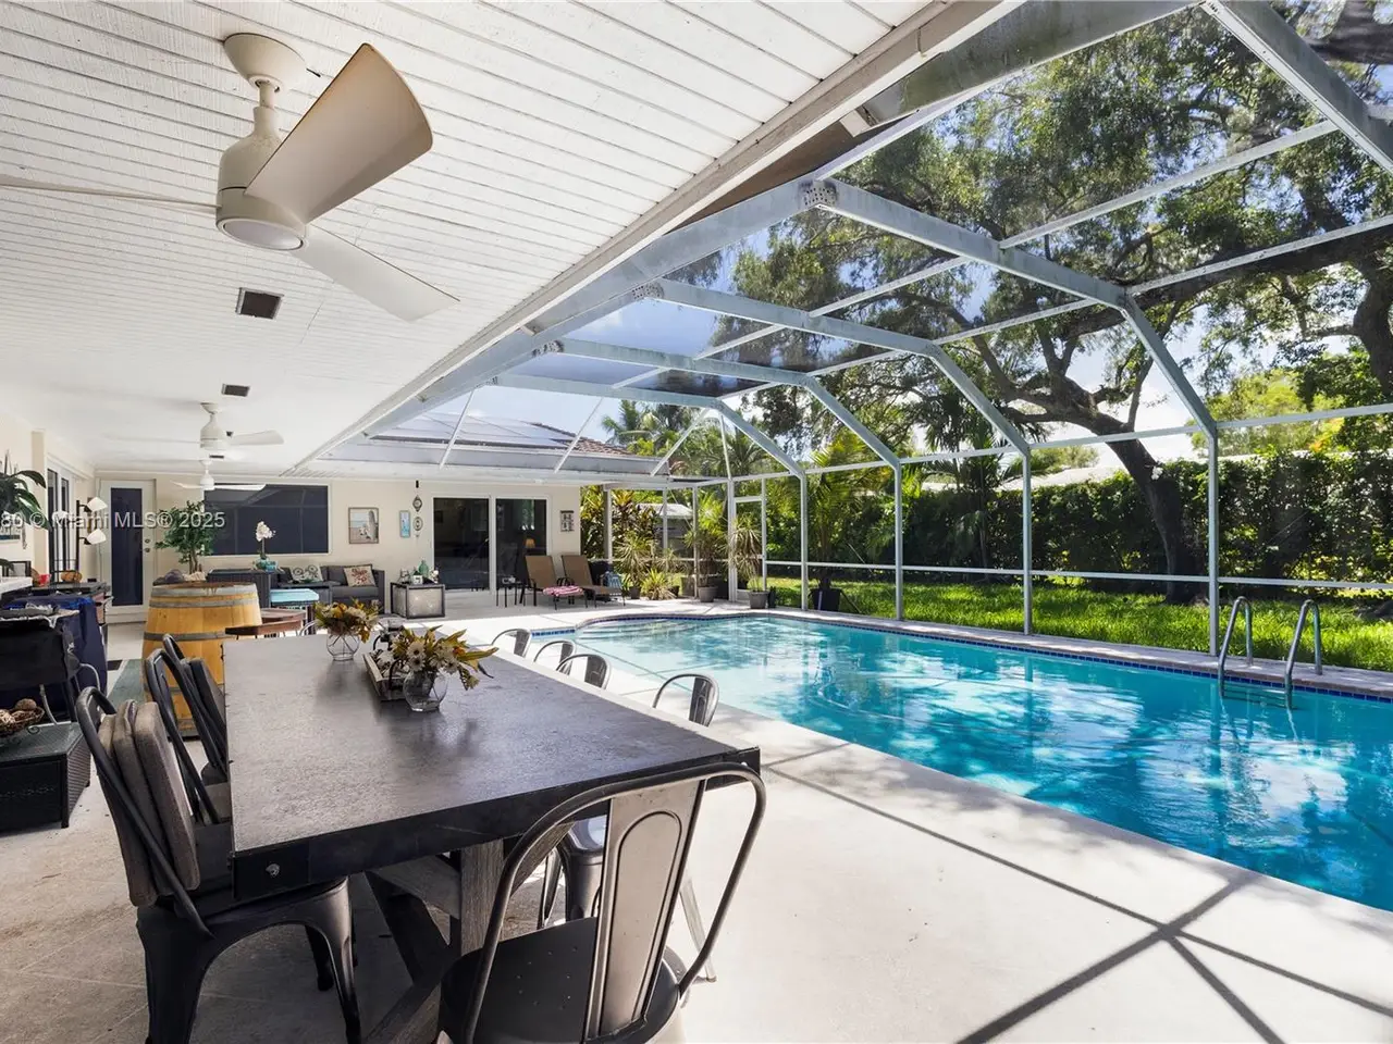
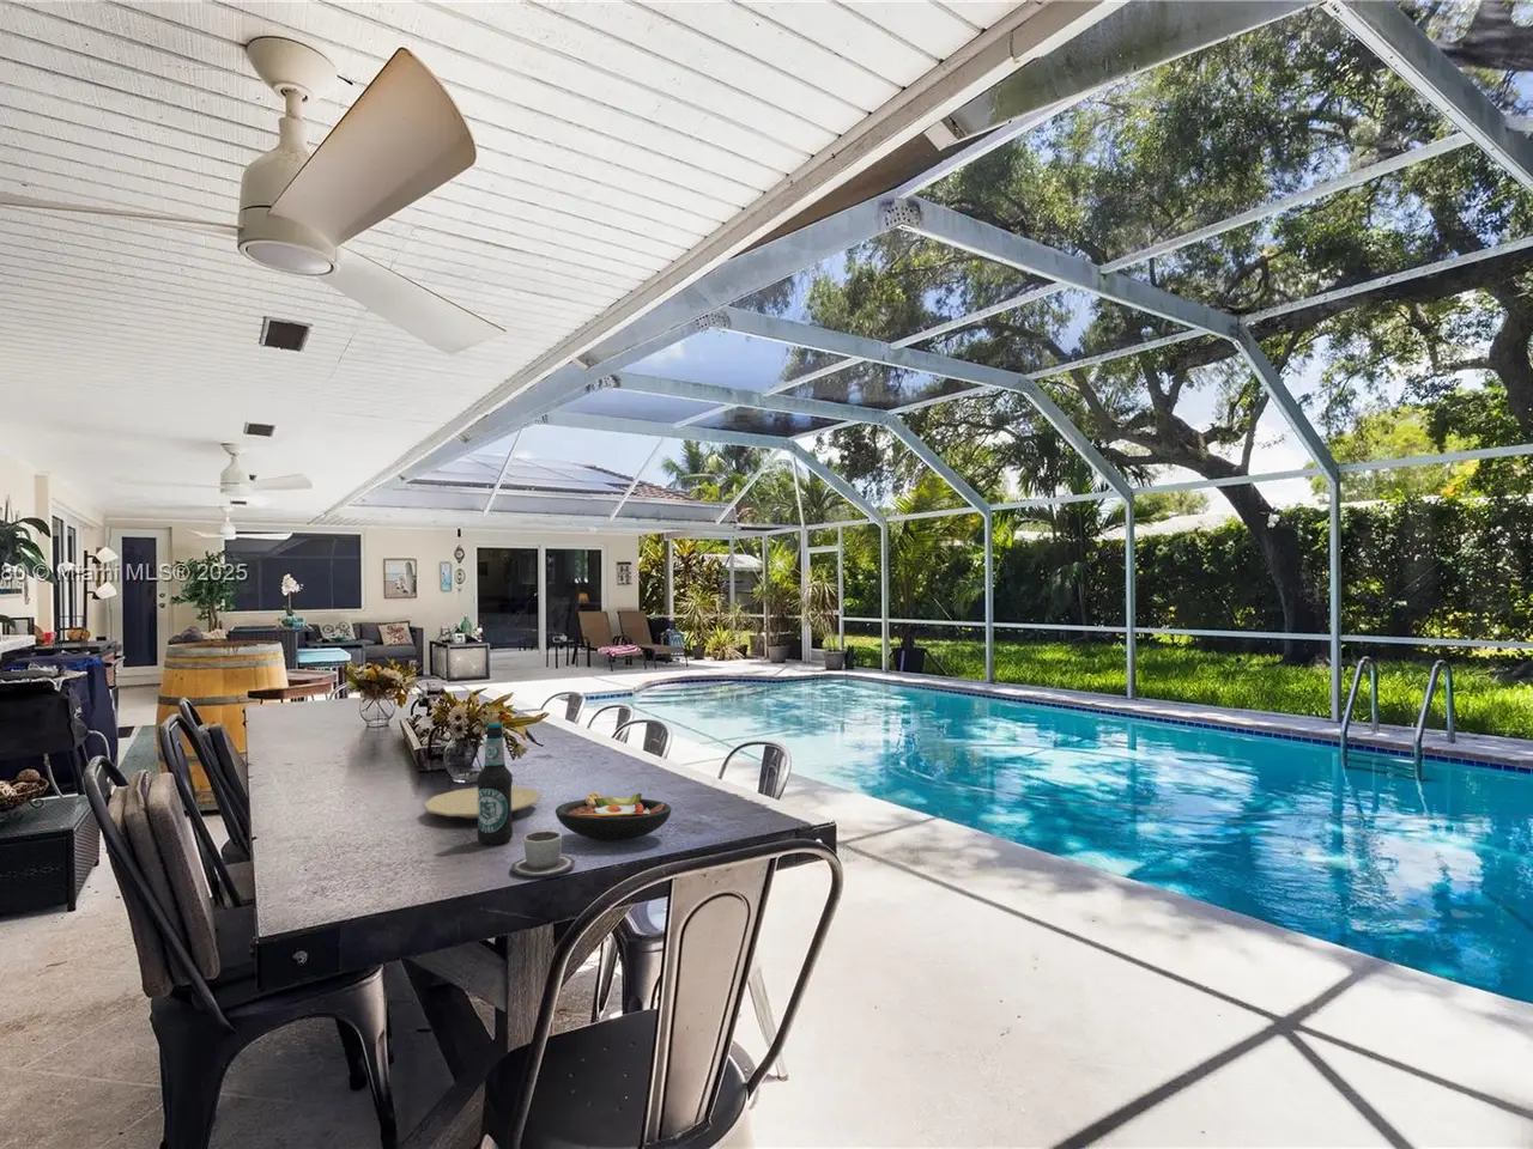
+ bottle (495, 782)
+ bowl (613, 817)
+ cup (542, 852)
+ plate (477, 804)
